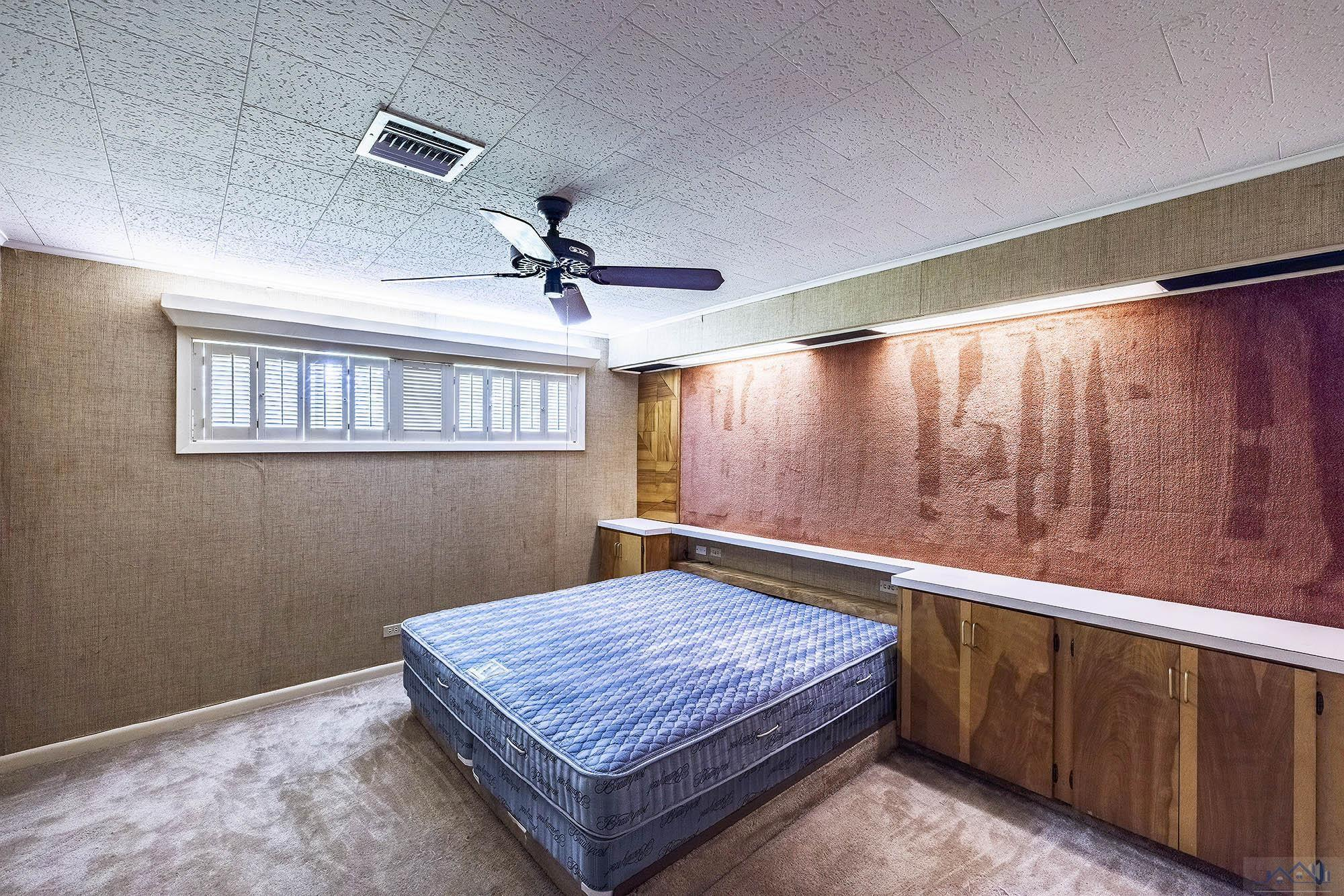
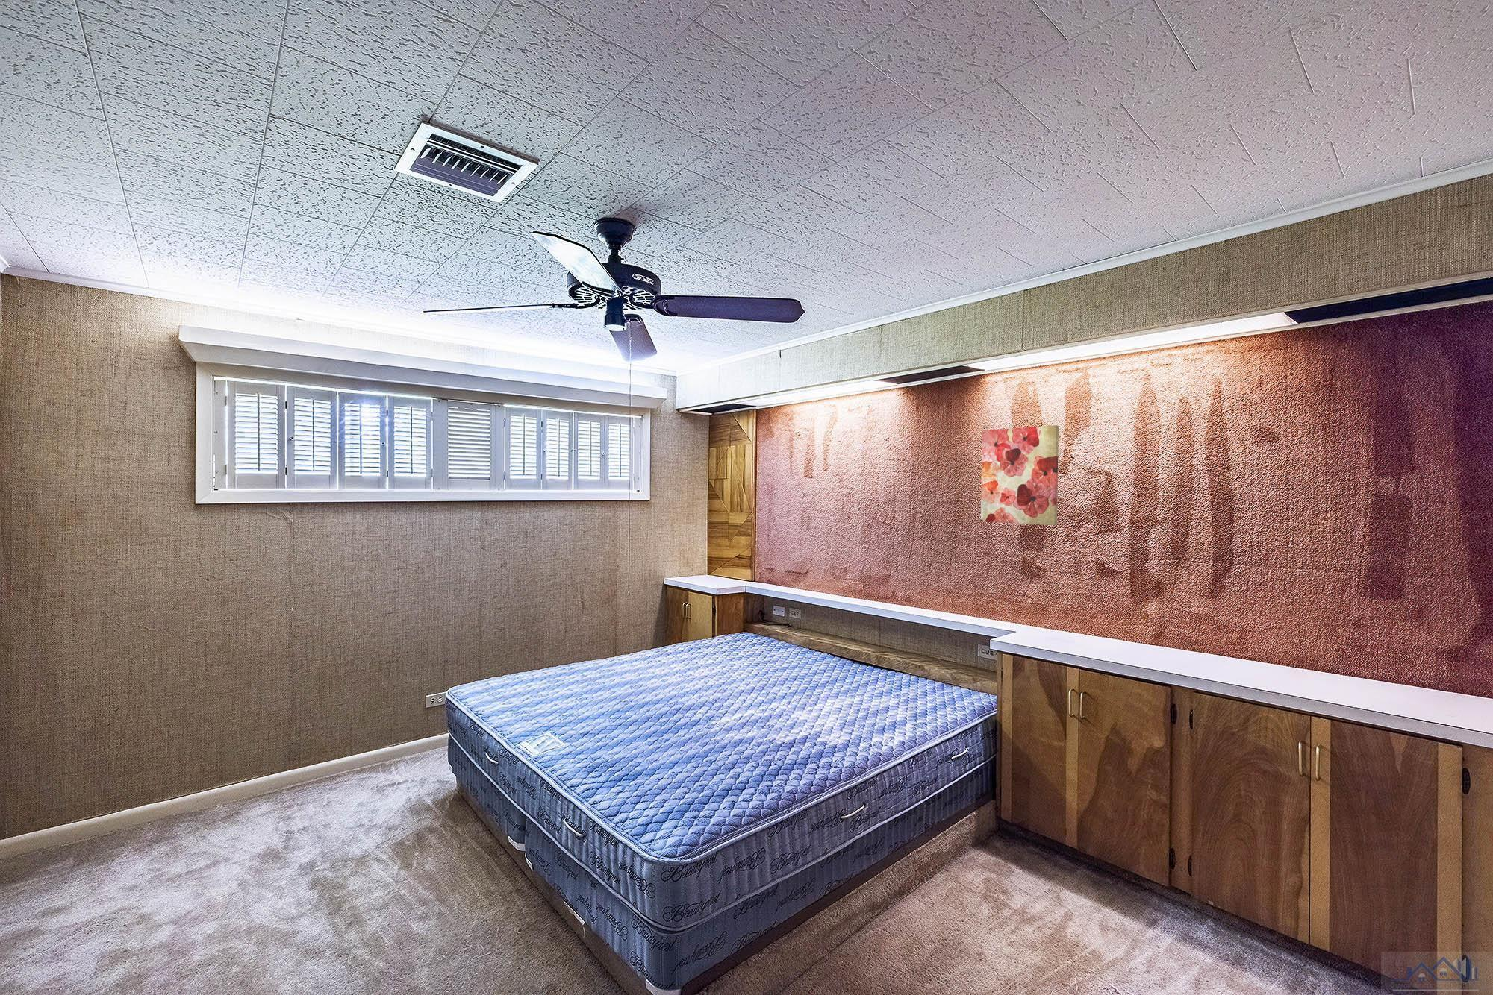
+ wall art (1018, 475)
